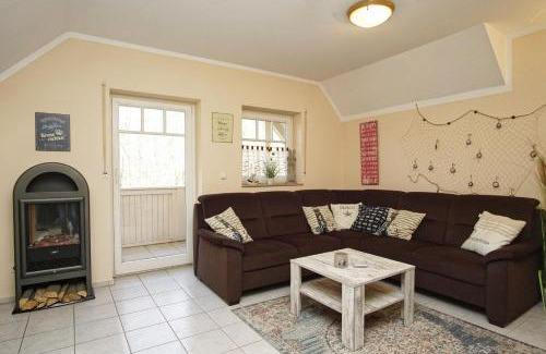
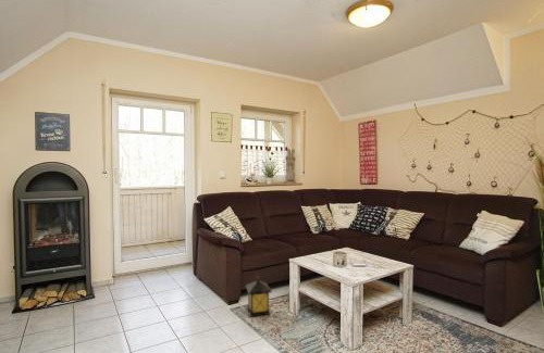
+ lantern (258, 293)
